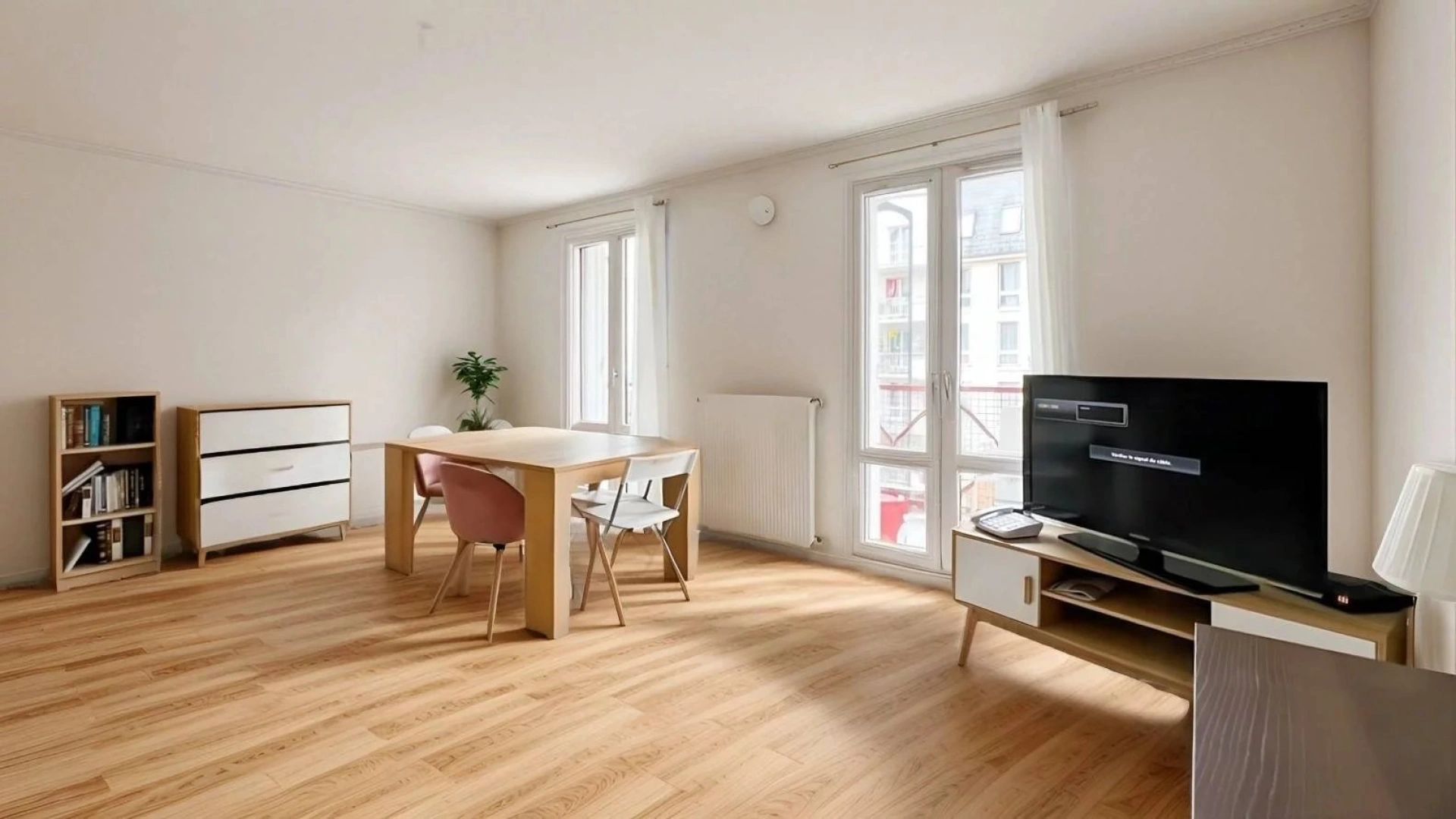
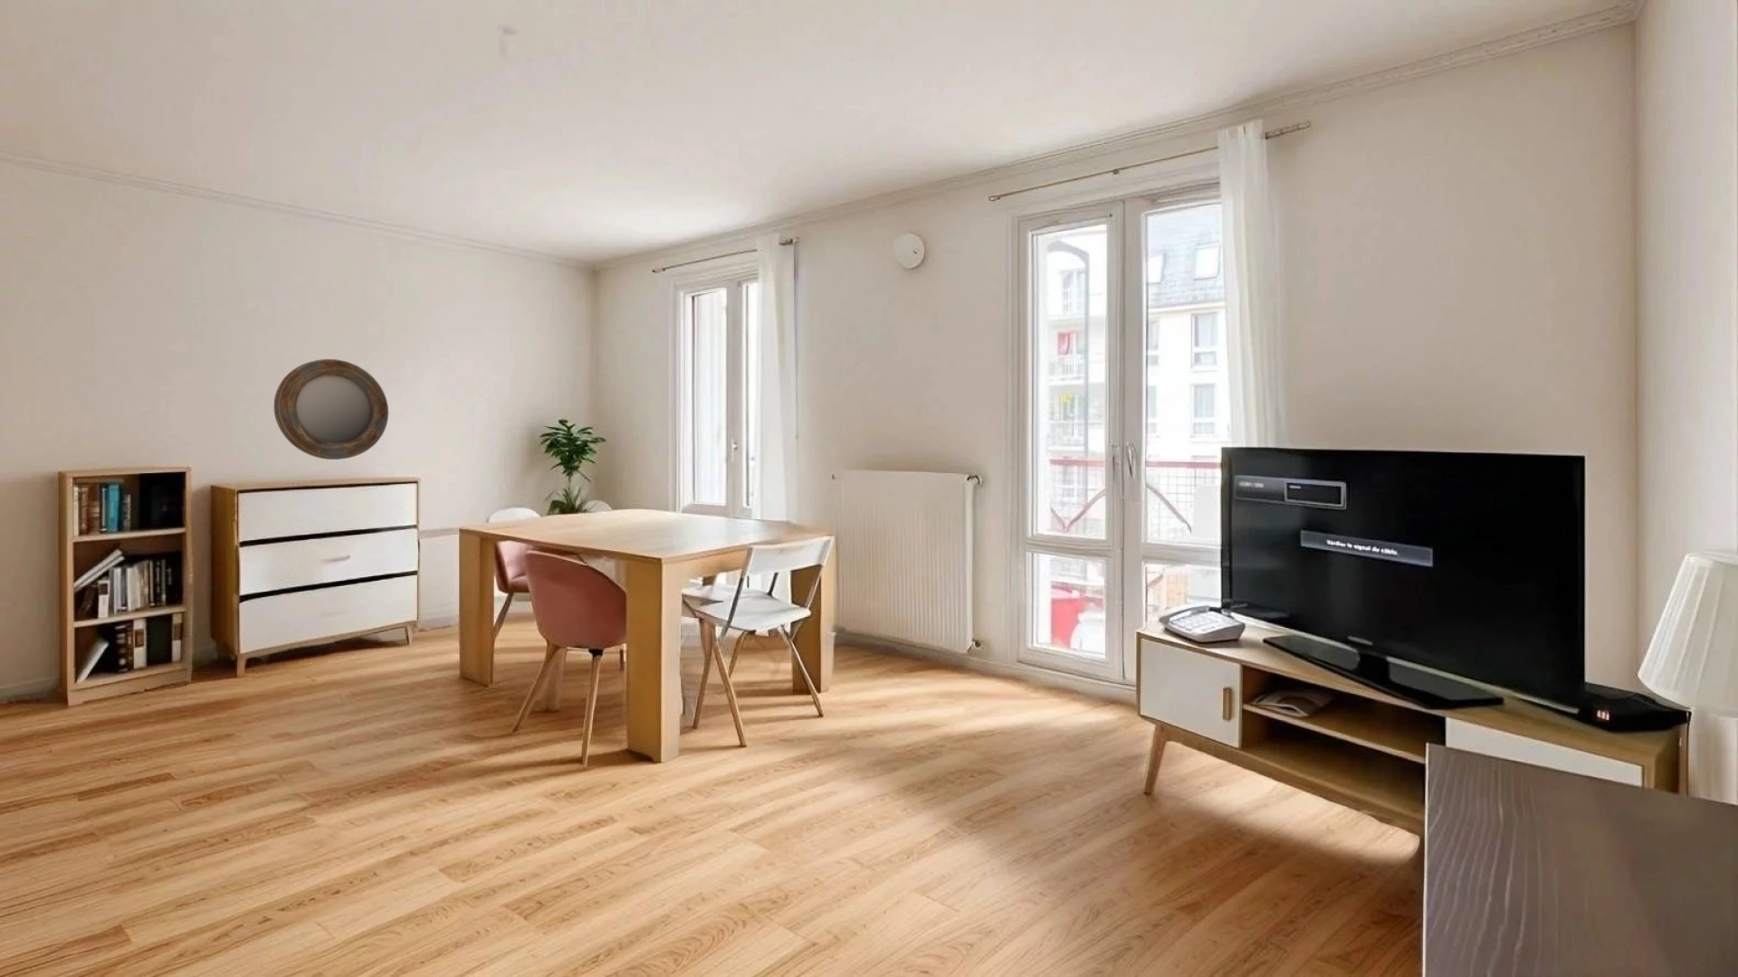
+ home mirror (333, 409)
